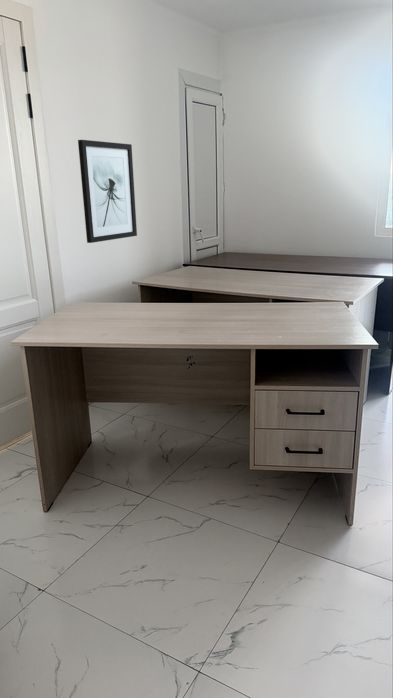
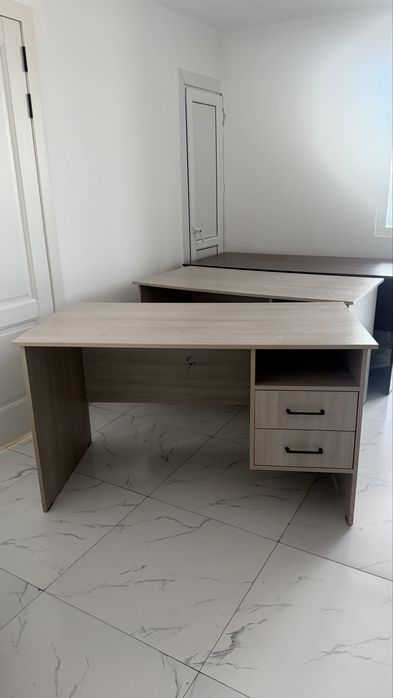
- wall art (110, 192)
